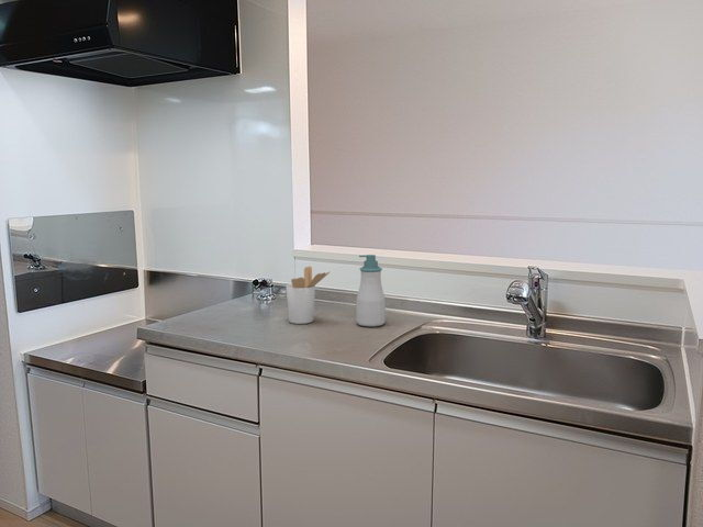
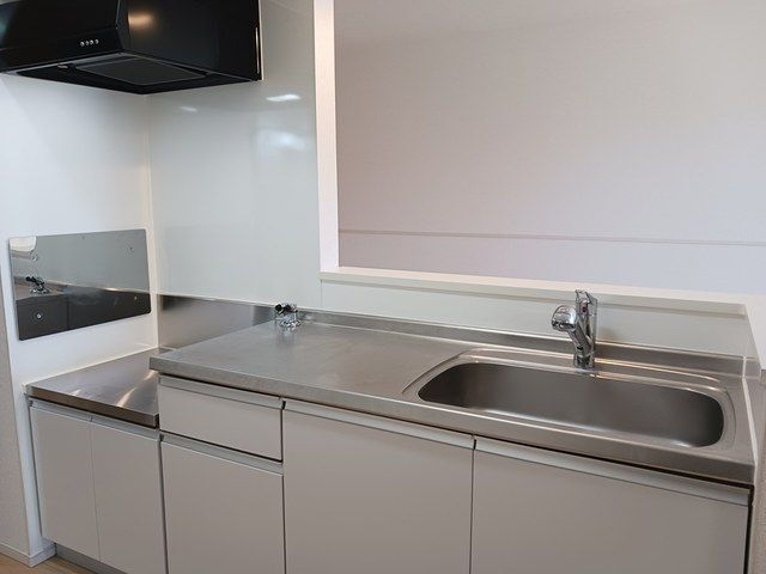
- soap bottle (370, 289)
- utensil holder (308, 294)
